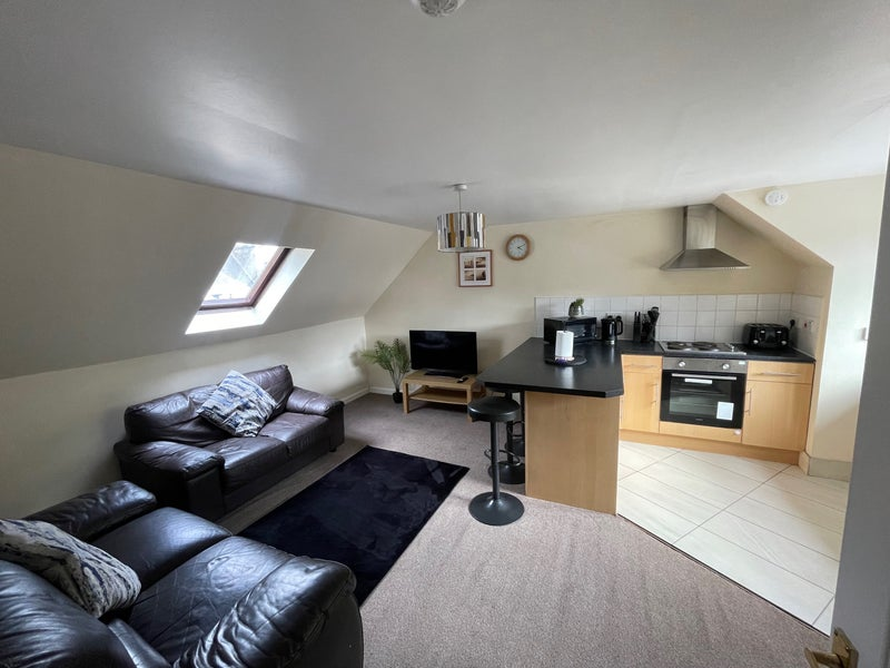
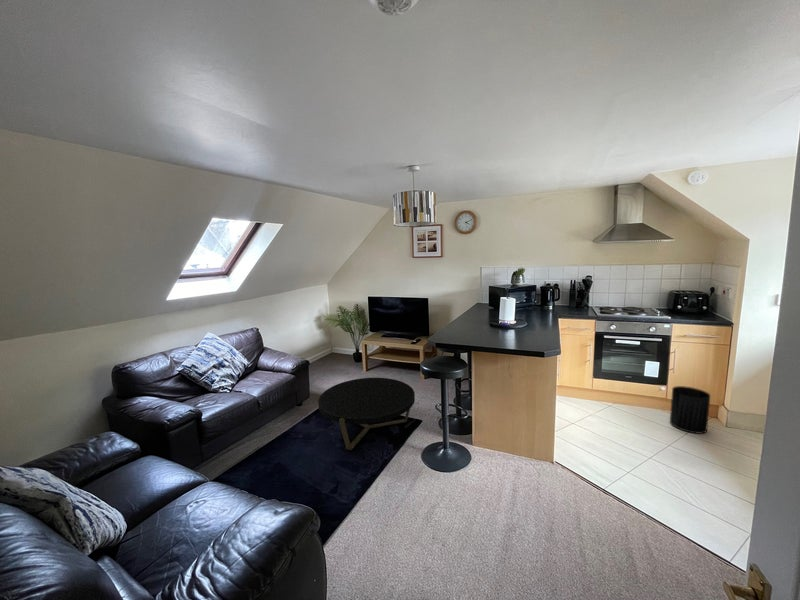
+ coffee table (367, 411)
+ trash can (689, 409)
